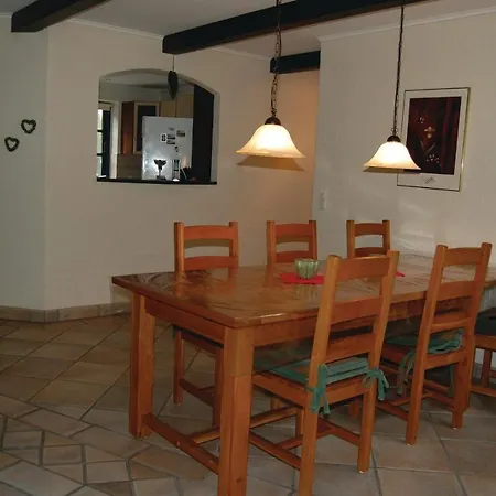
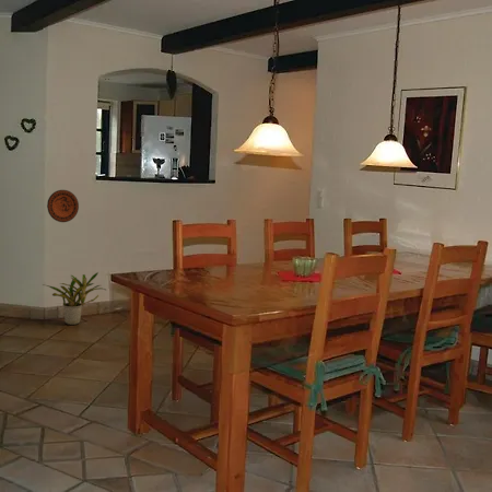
+ potted plant (78, 297)
+ decorative plate (62, 206)
